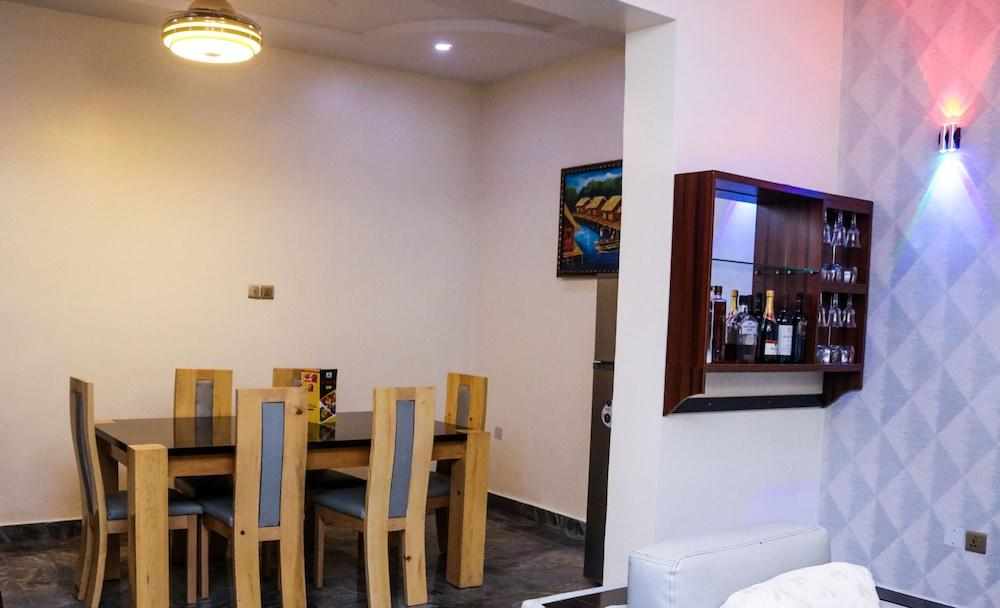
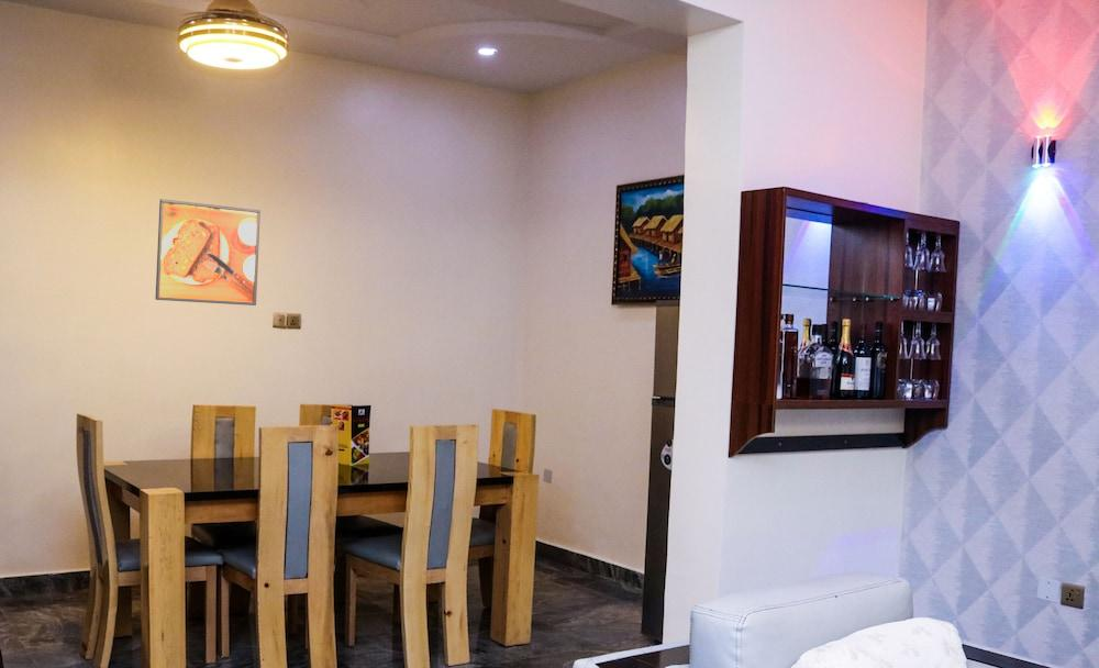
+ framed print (209, 253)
